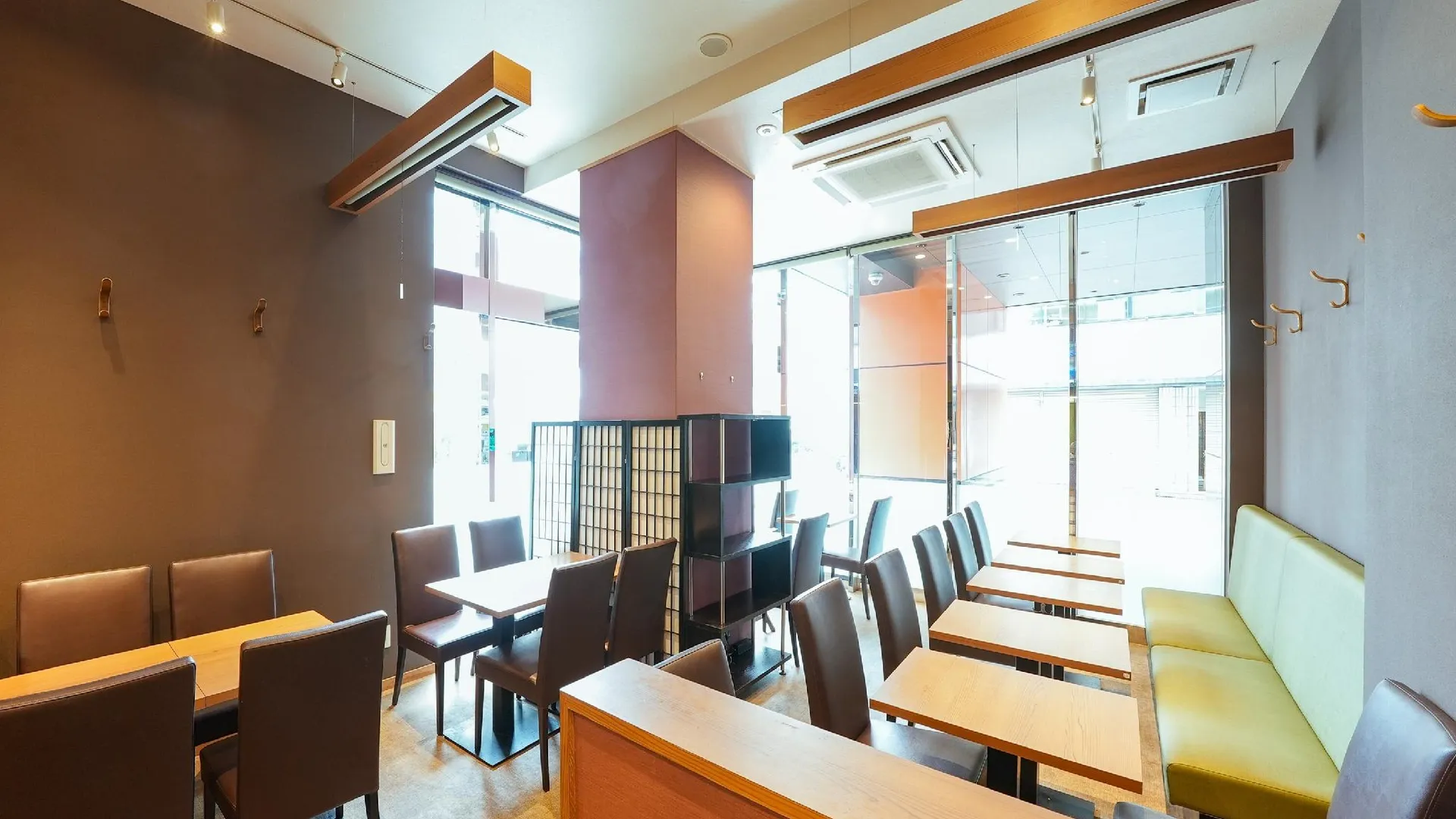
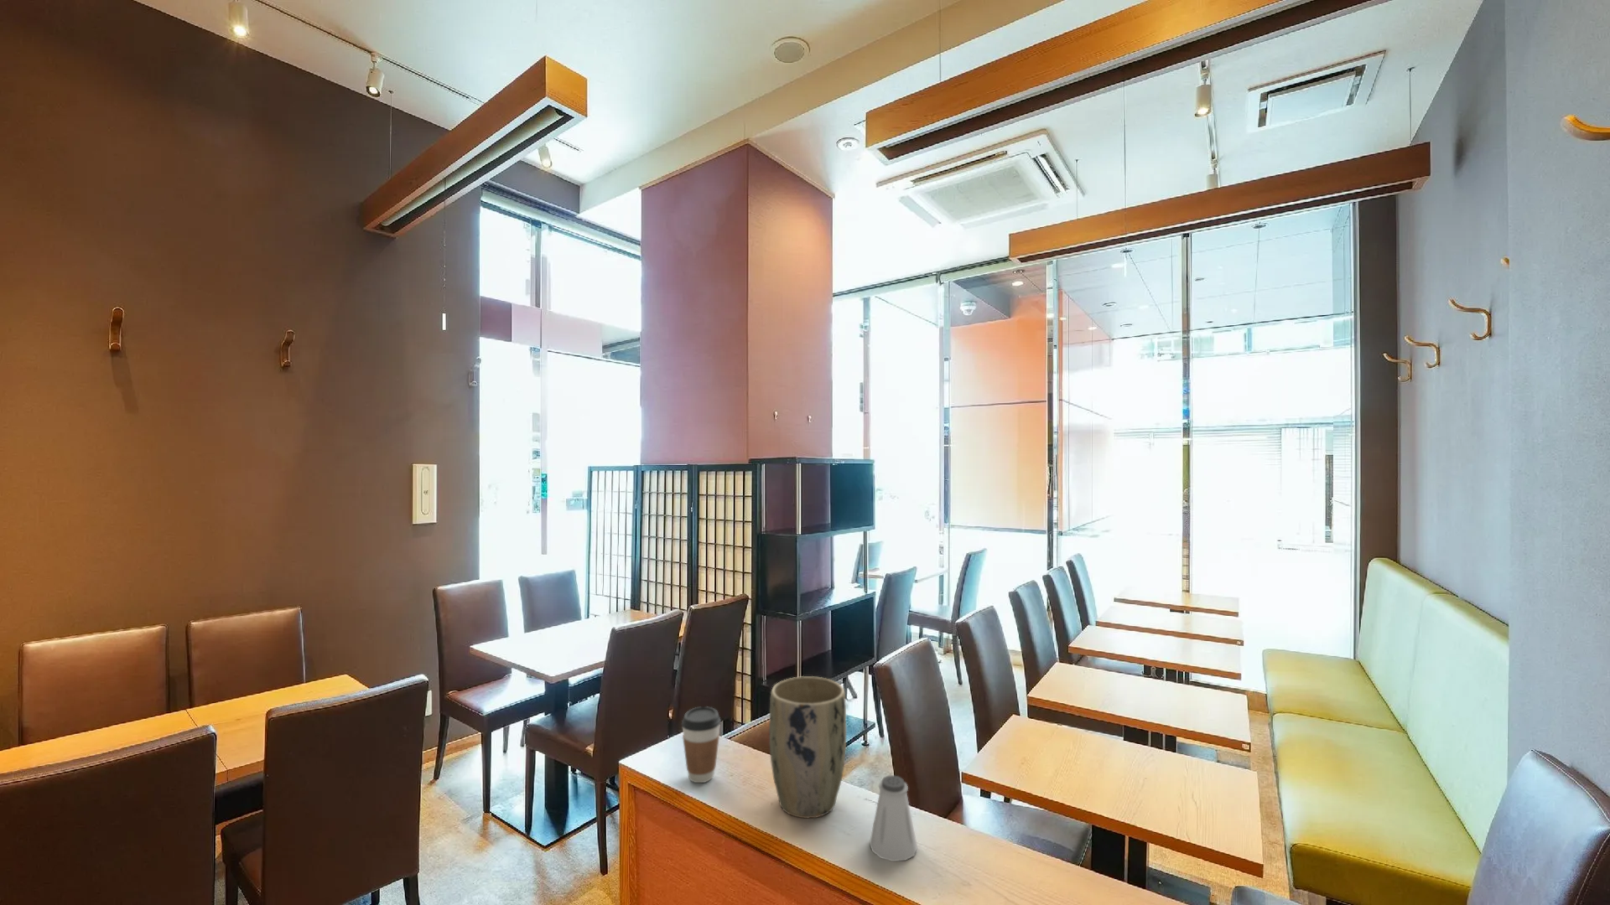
+ coffee cup (701, 745)
+ plant pot (807, 746)
+ saltshaker (893, 813)
